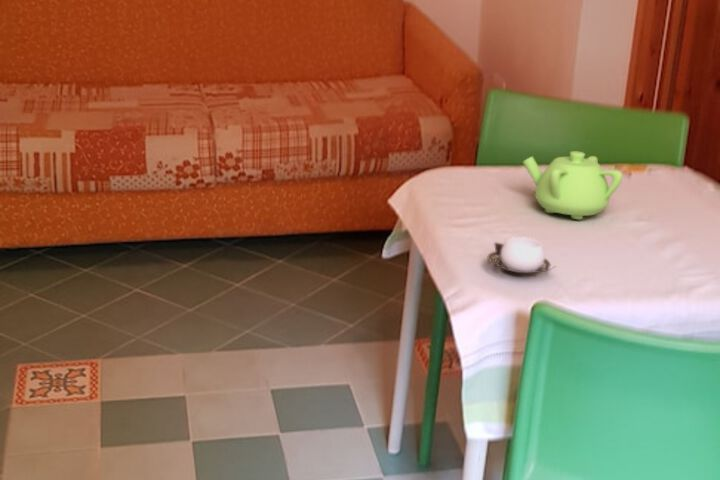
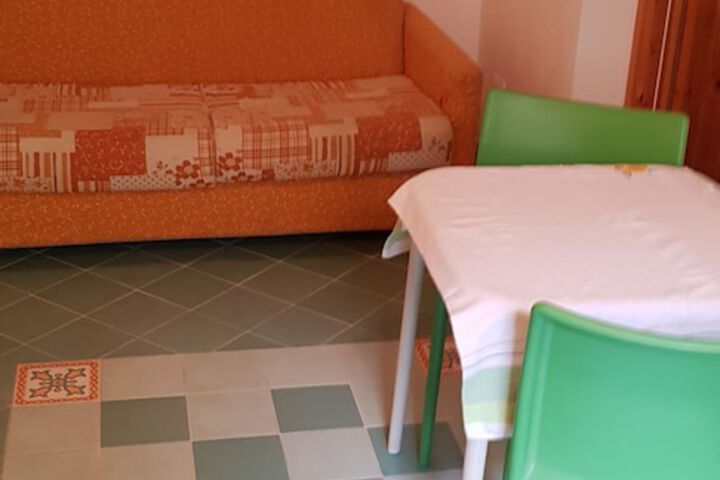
- cup (522, 257)
- teapot (569, 181)
